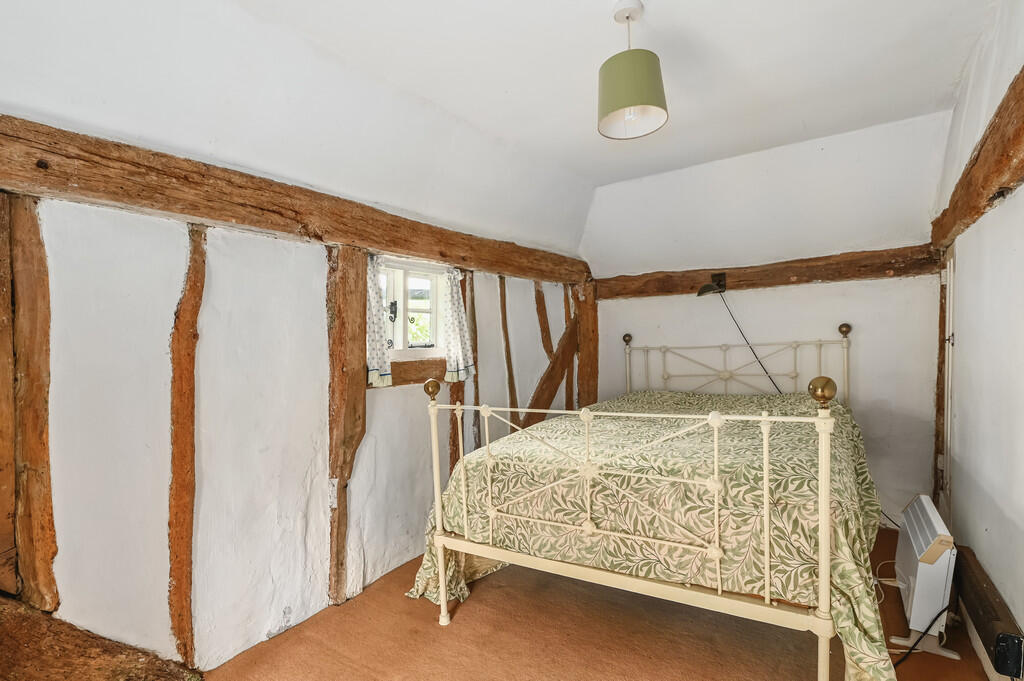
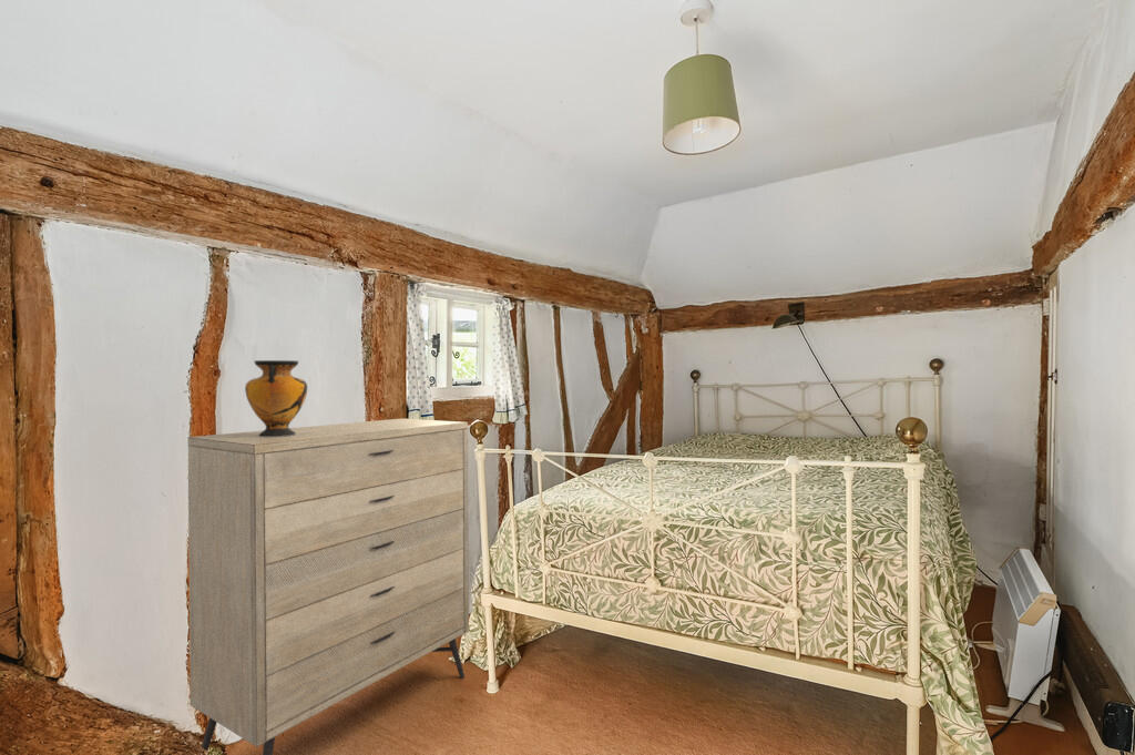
+ dresser (346, 573)
+ vase (277, 397)
